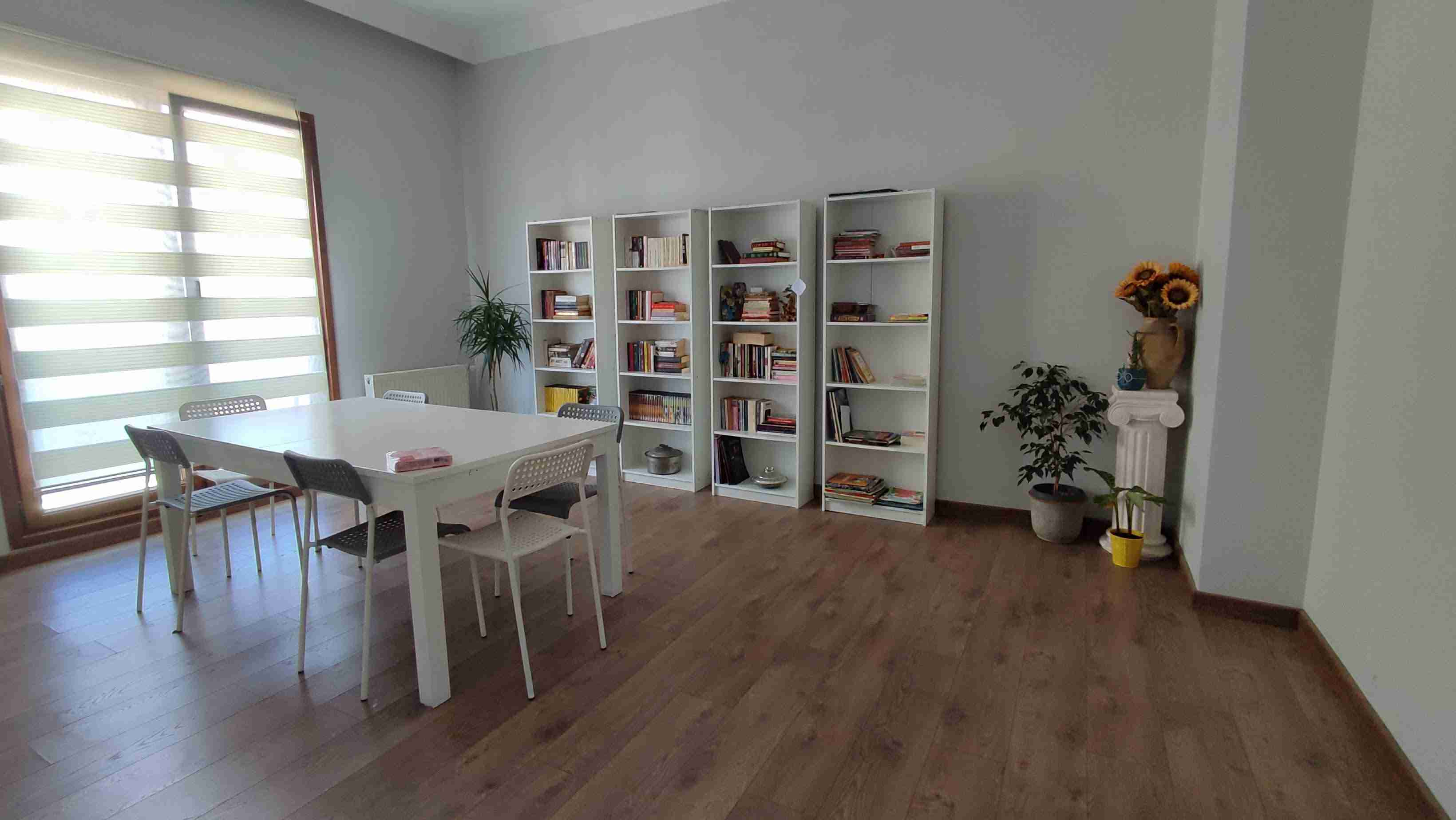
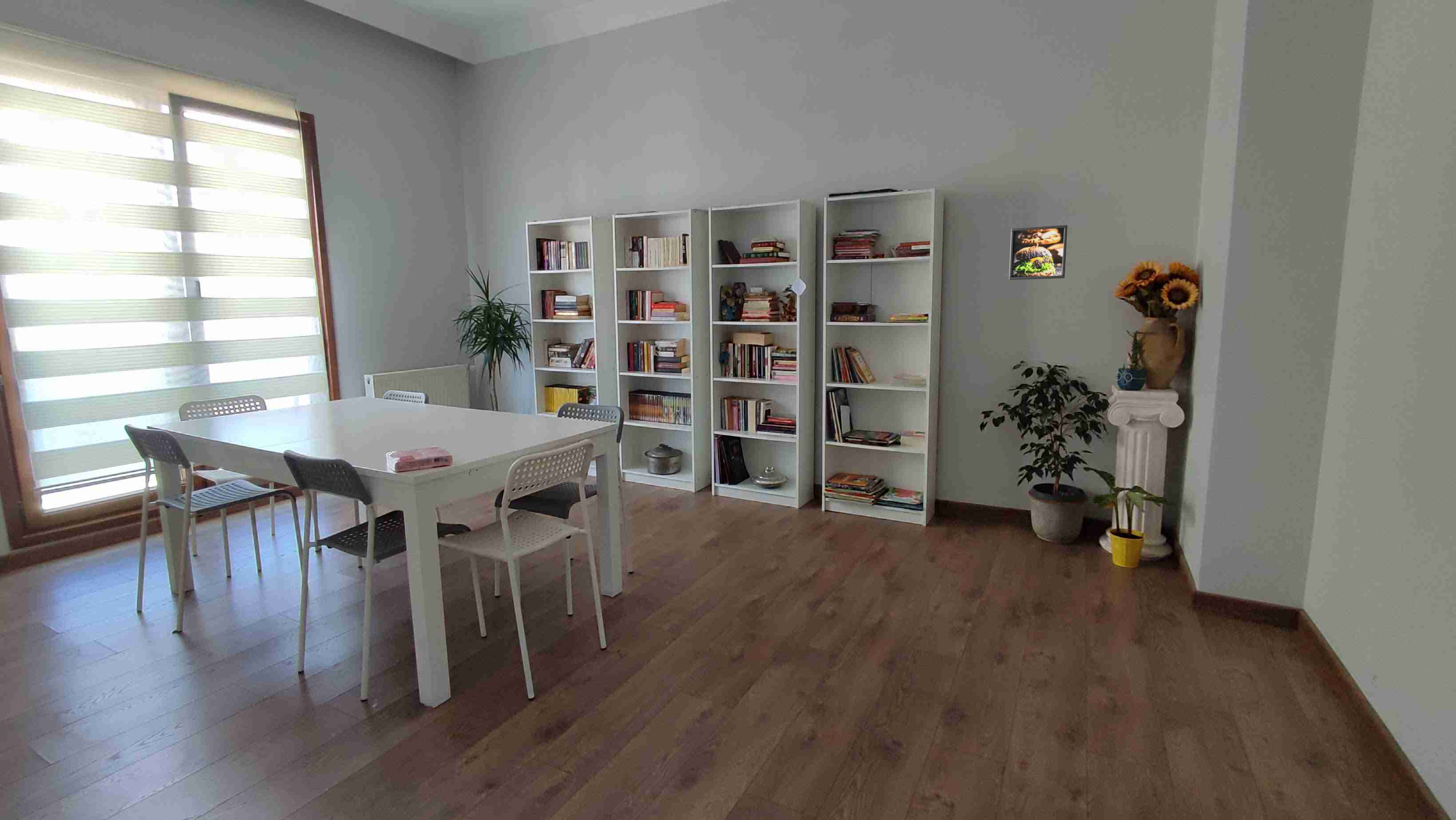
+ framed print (1037, 253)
